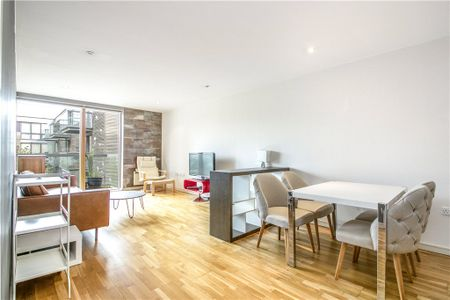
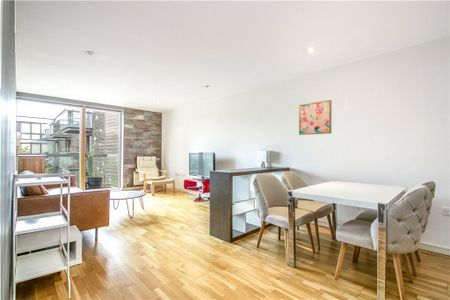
+ wall art (314, 118)
